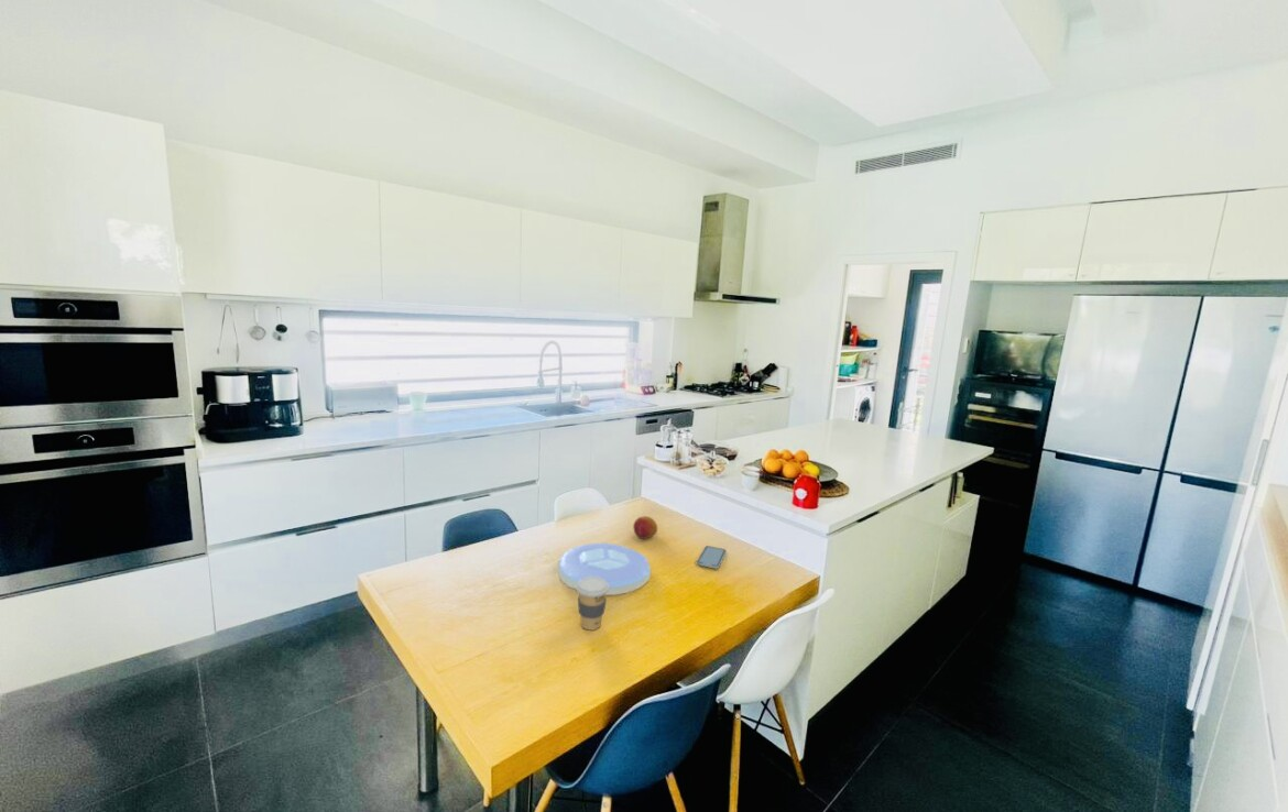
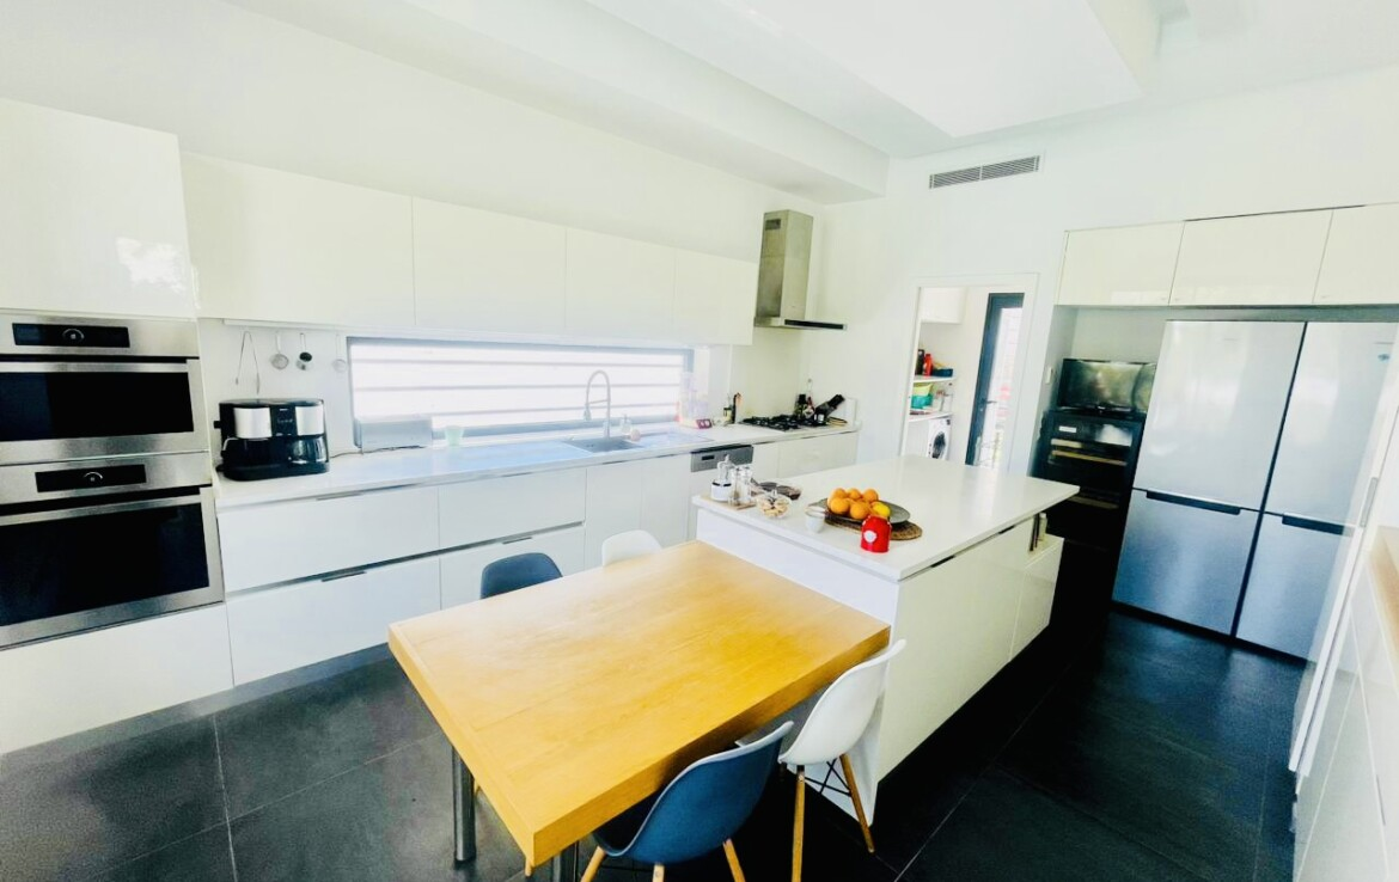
- coffee cup (591, 604)
- fruit (645, 526)
- plate (603, 563)
- smartphone (711, 556)
